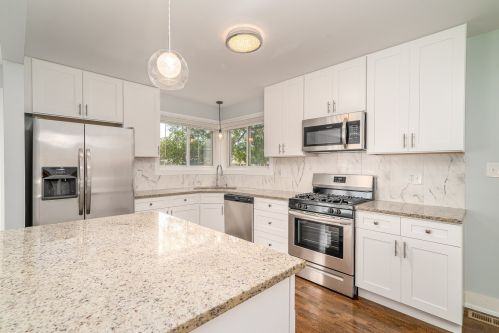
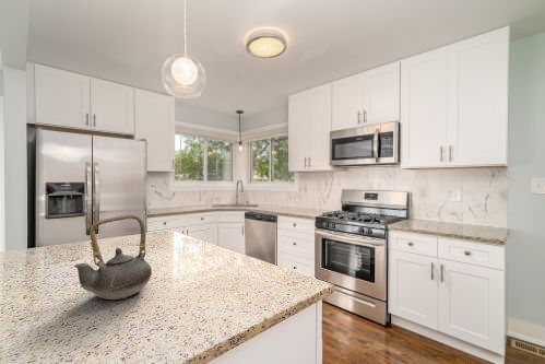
+ teapot (117, 255)
